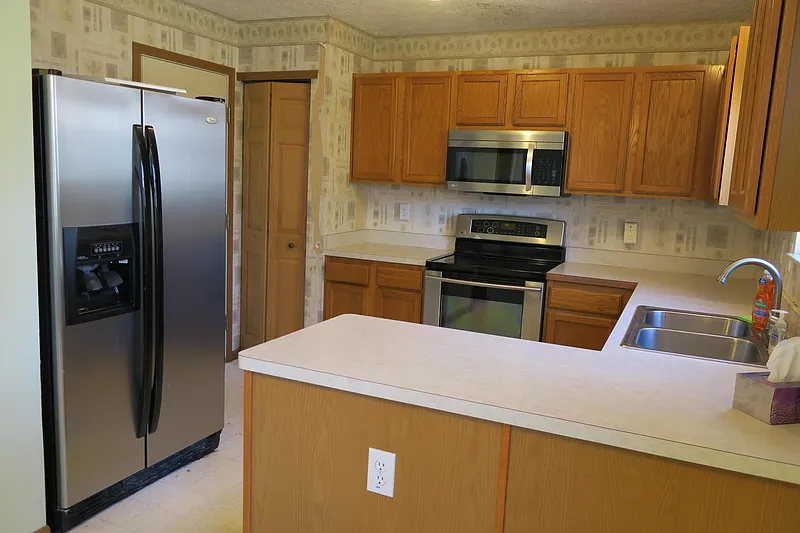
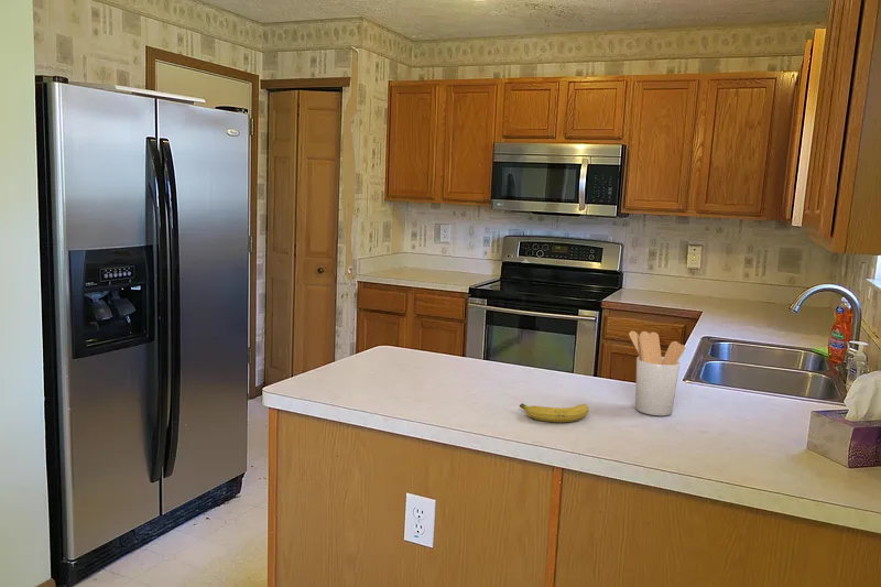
+ fruit (552, 409)
+ utensil holder (651, 370)
